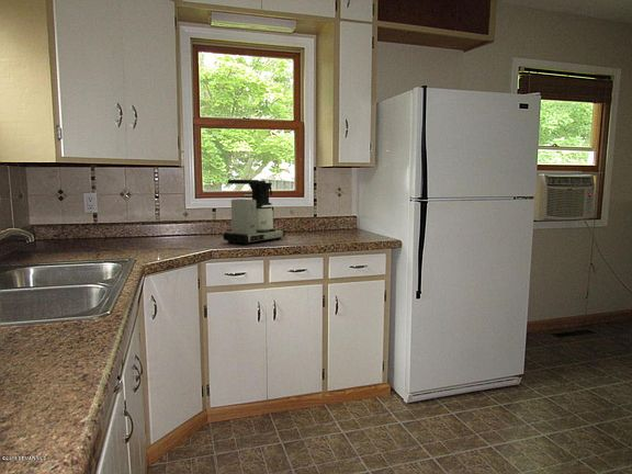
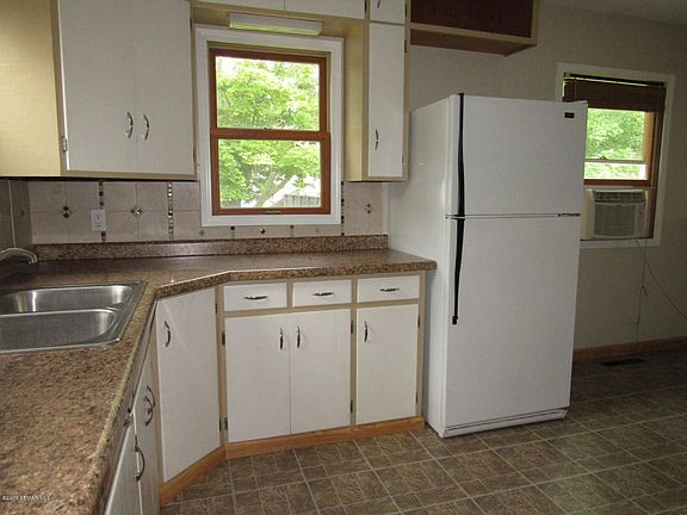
- coffee maker (255, 210)
